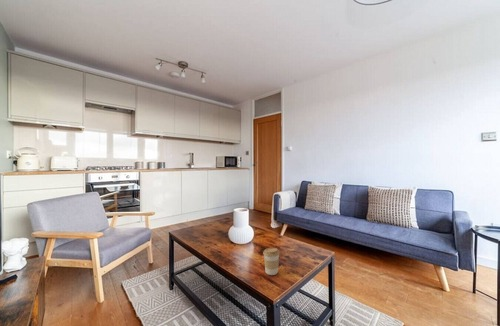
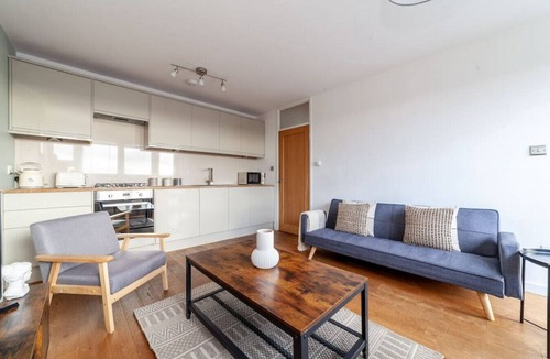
- coffee cup (271, 260)
